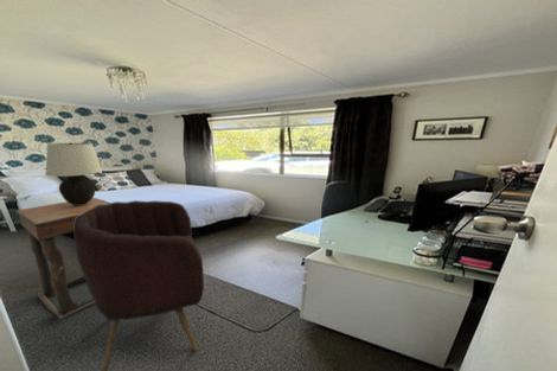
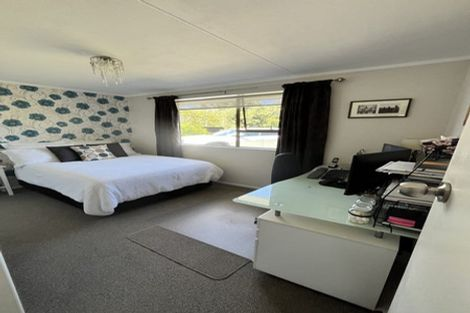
- armchair (161, 268)
- table lamp (75, 173)
- side table (62, 254)
